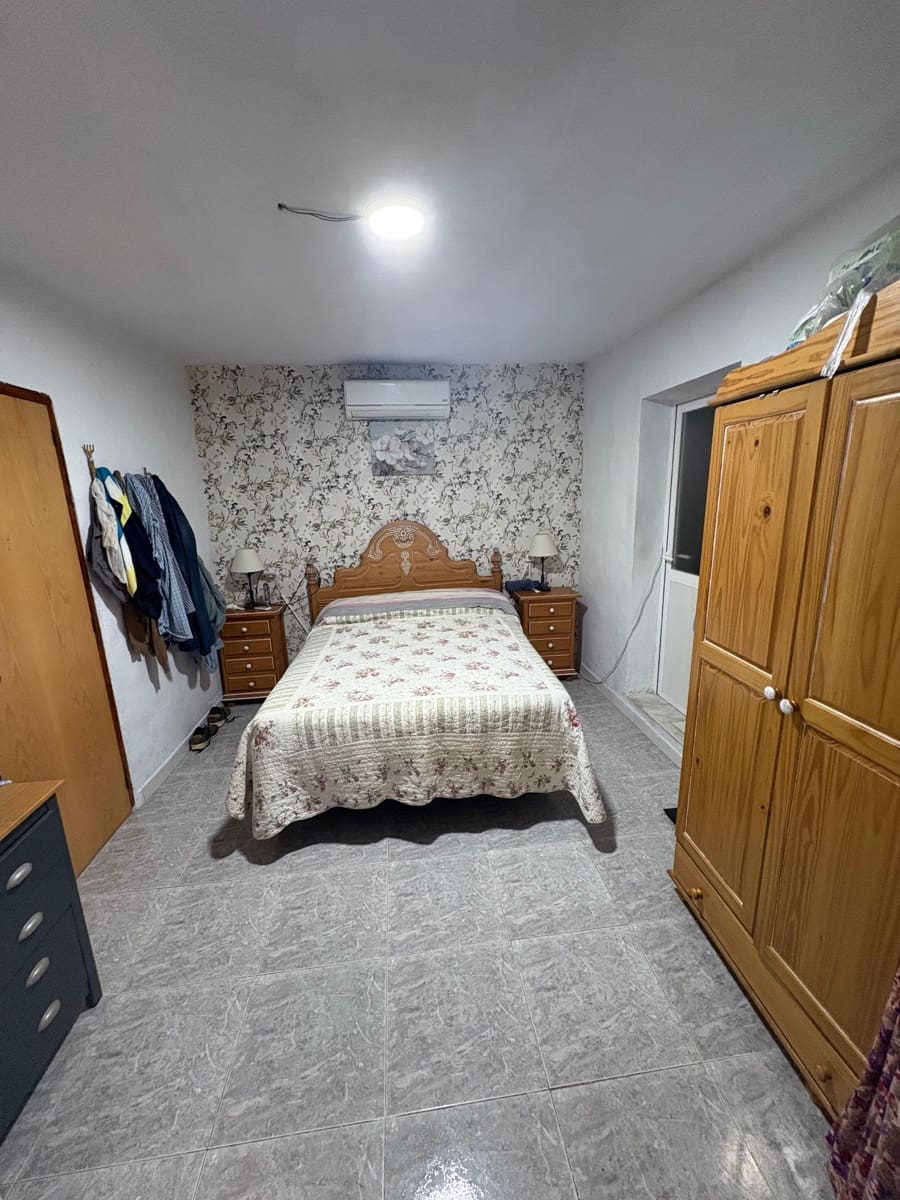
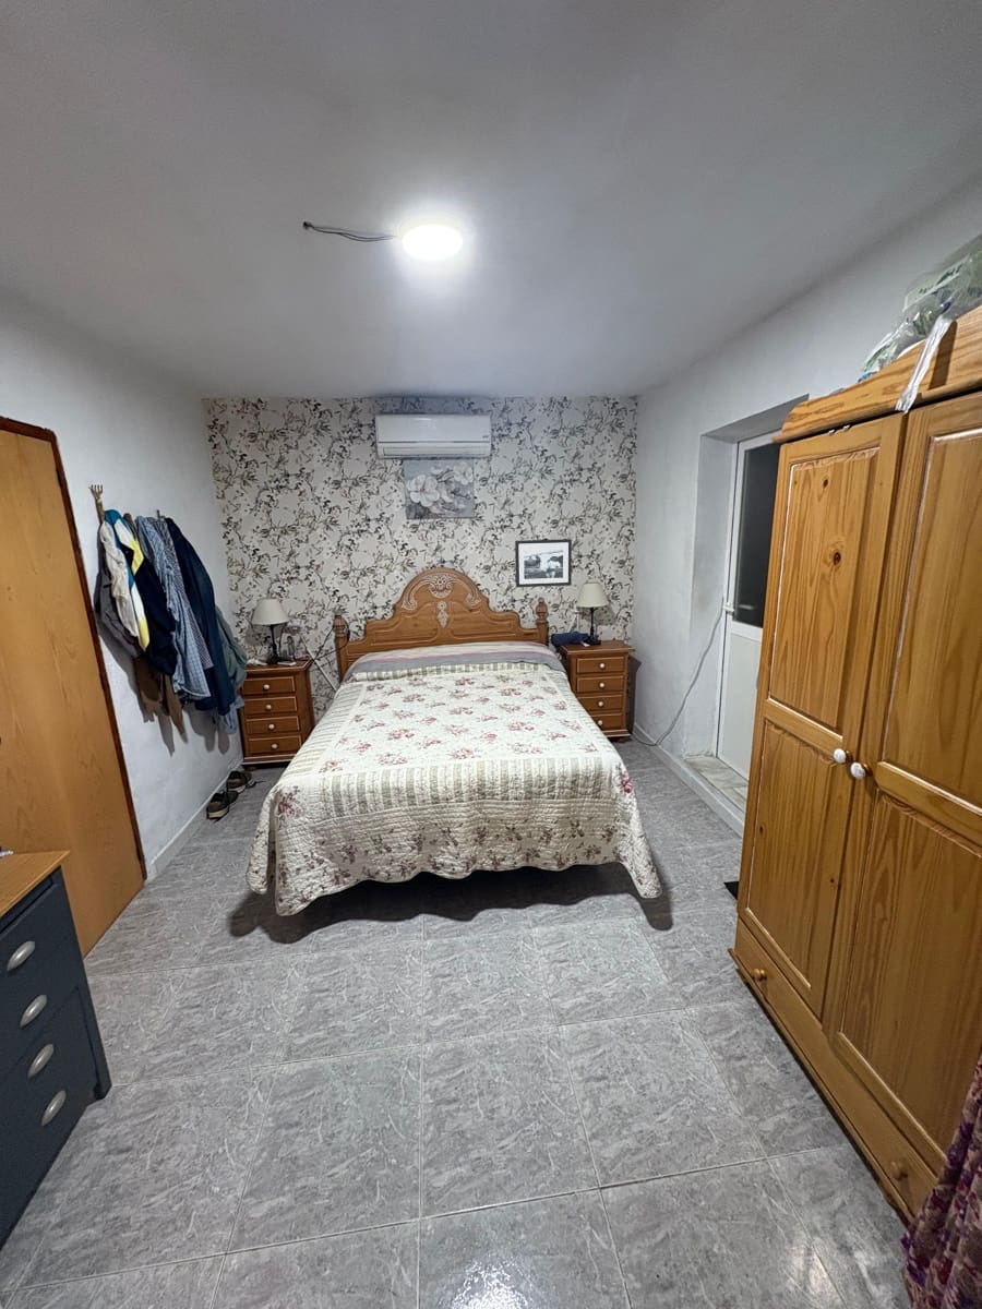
+ picture frame (543, 563)
